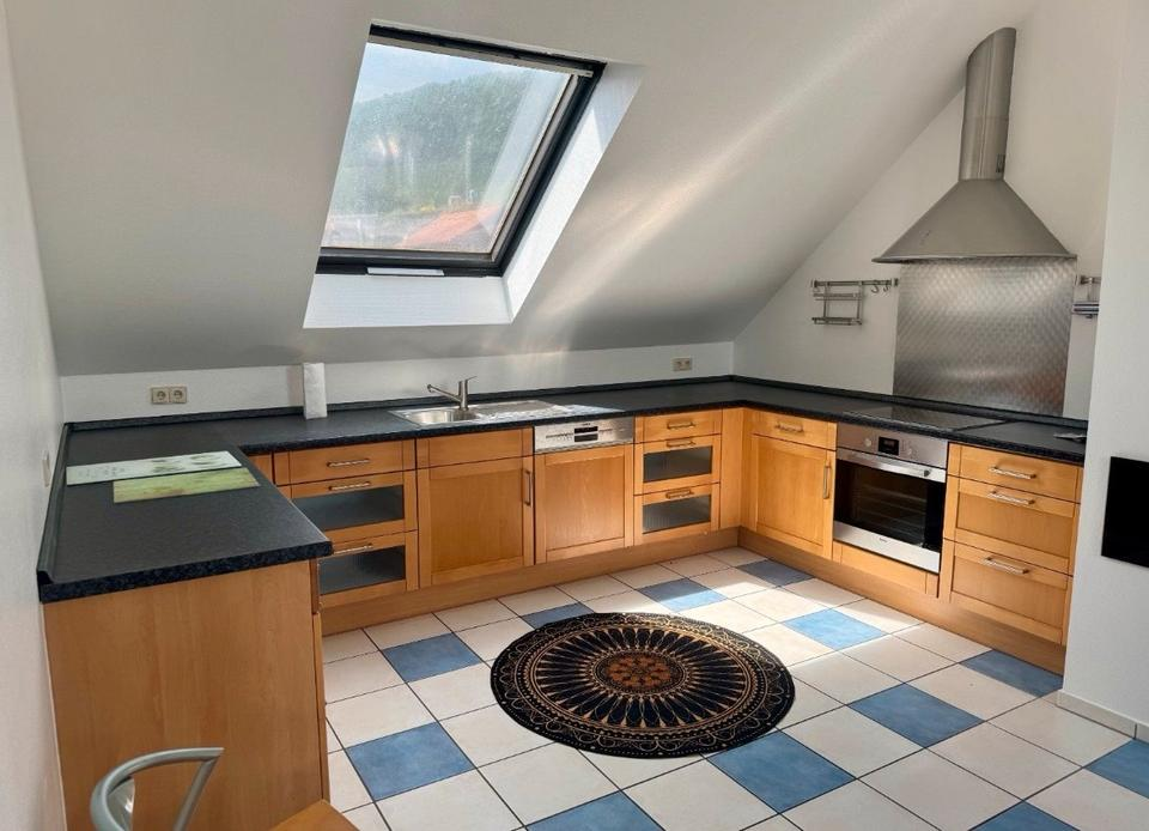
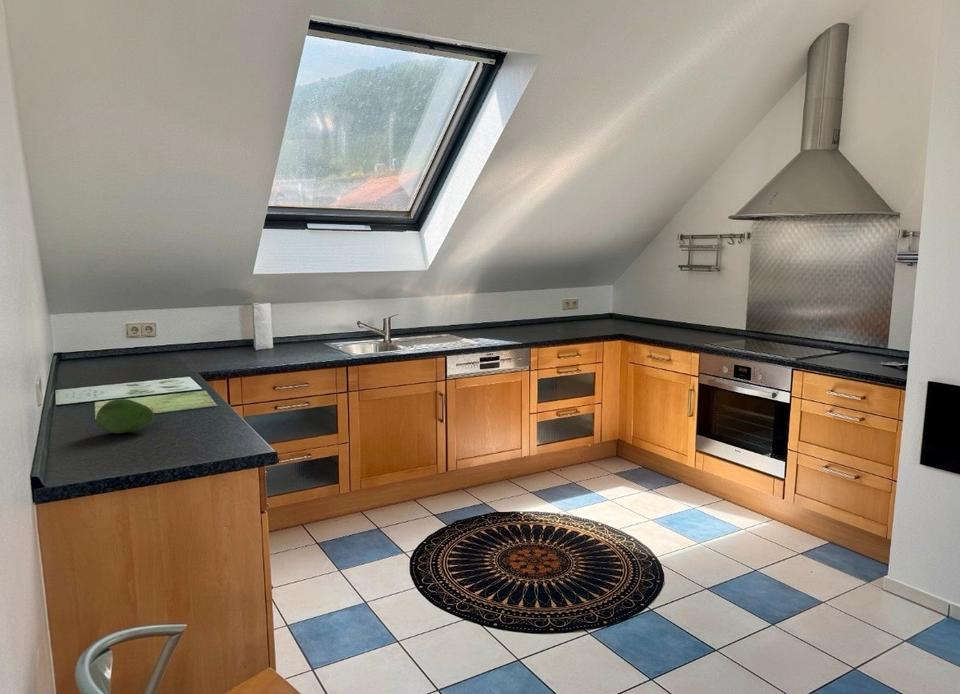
+ fruit (125, 415)
